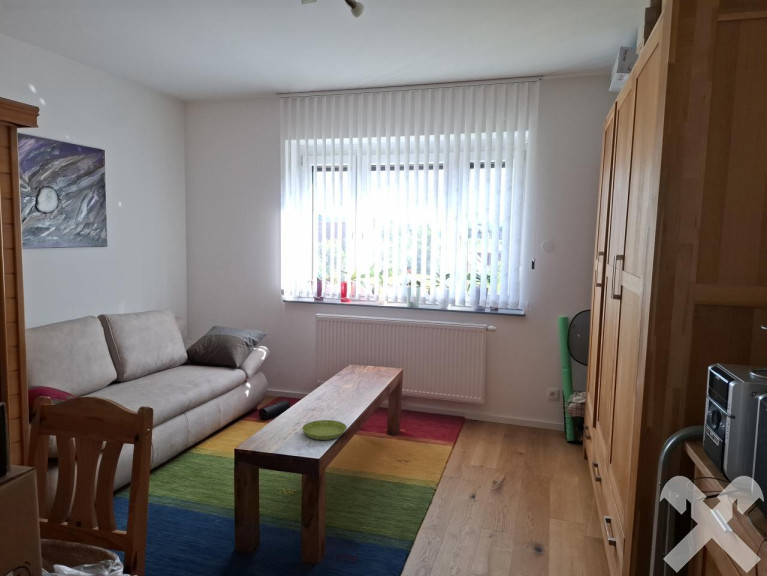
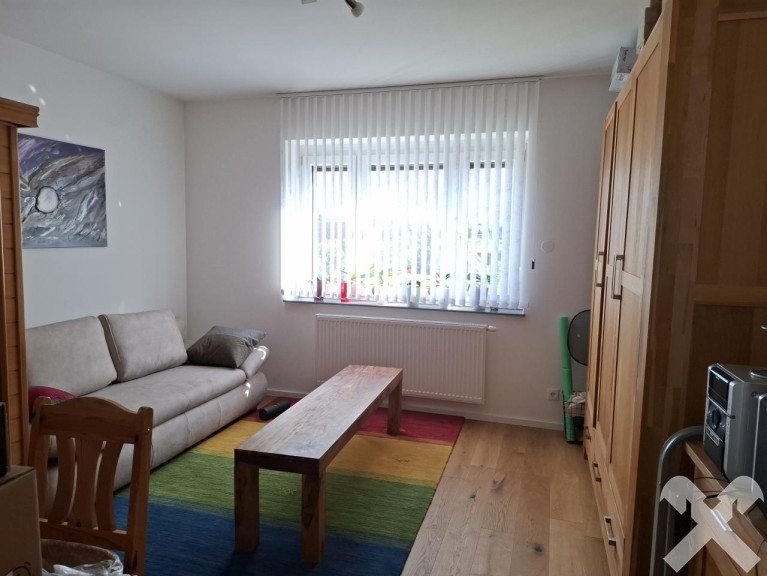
- saucer (324, 430)
